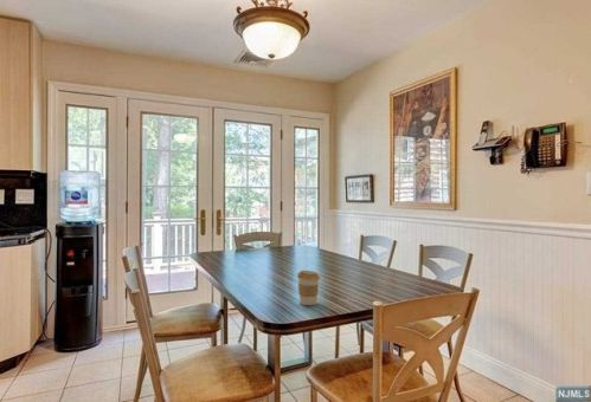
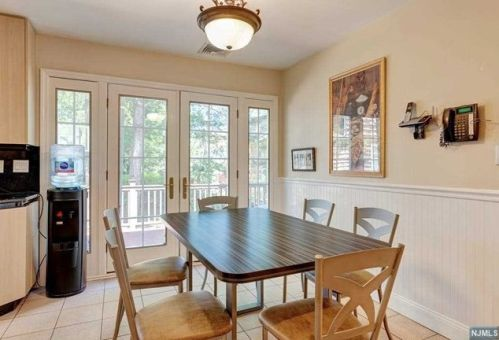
- coffee cup (308, 286)
